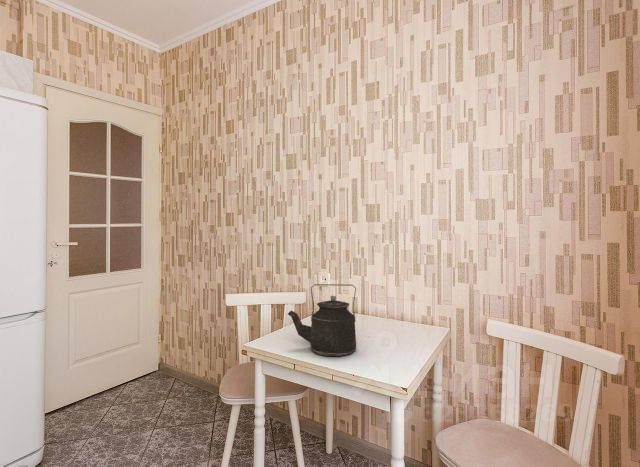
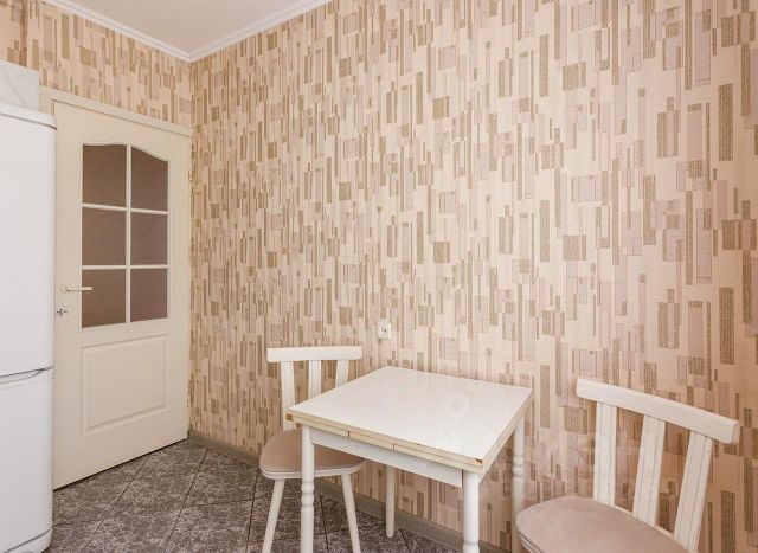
- kettle (321, 316)
